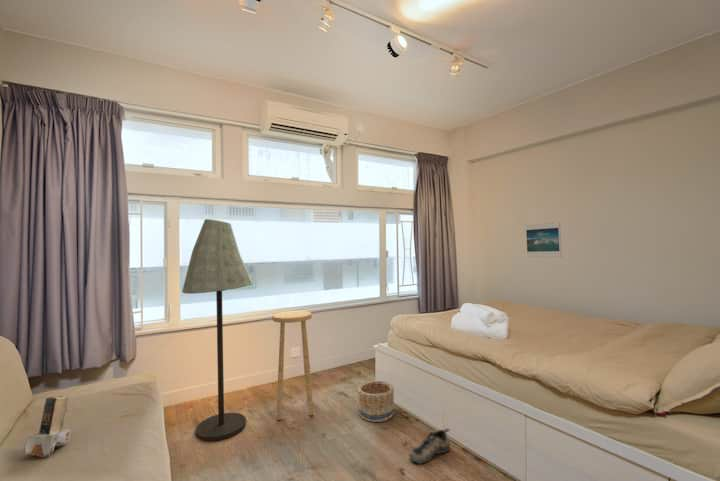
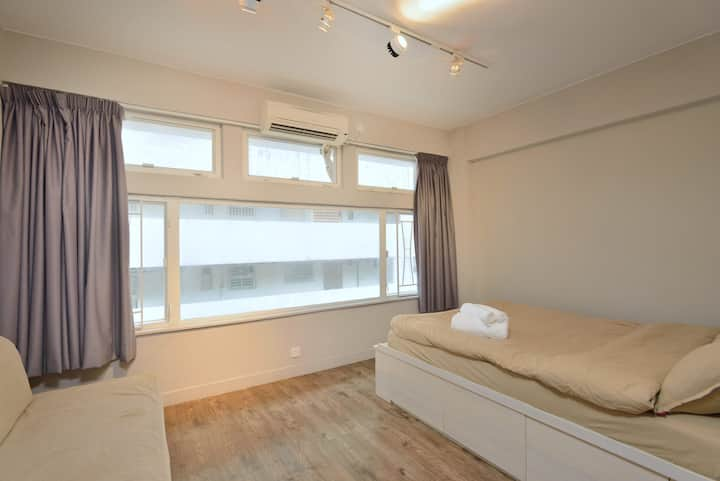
- book (48, 423)
- basket (376, 400)
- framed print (542, 240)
- shoe (429, 443)
- stool (283, 361)
- floor lamp (219, 322)
